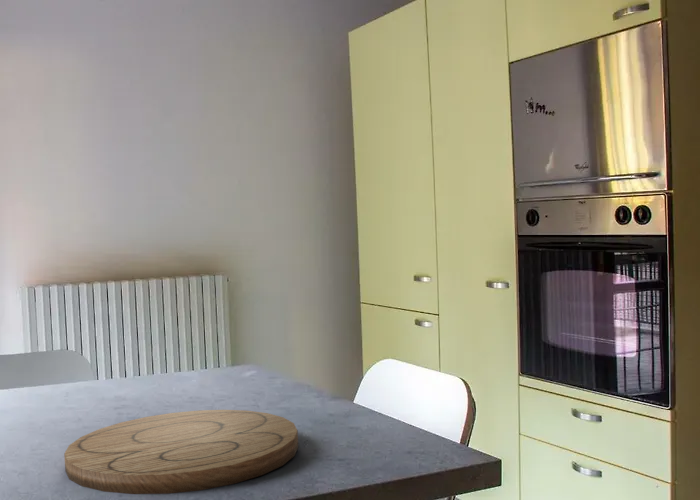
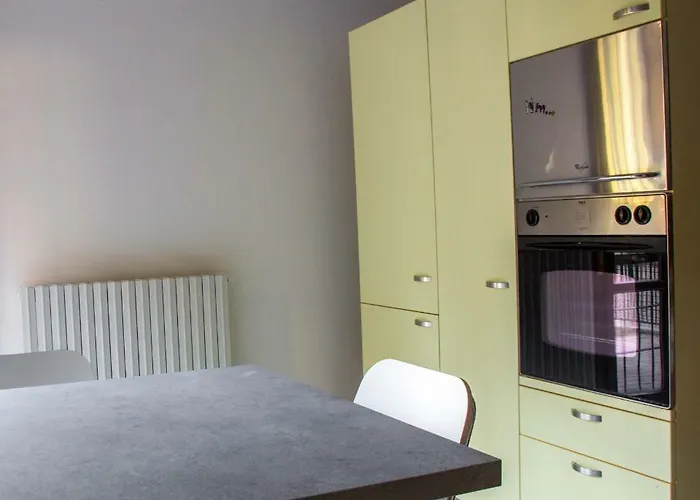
- cutting board (184, 446)
